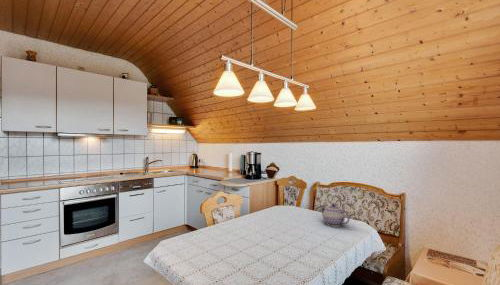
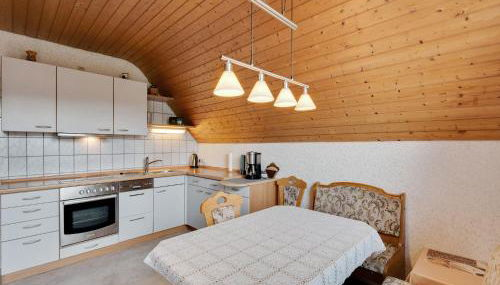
- teapot (333, 214)
